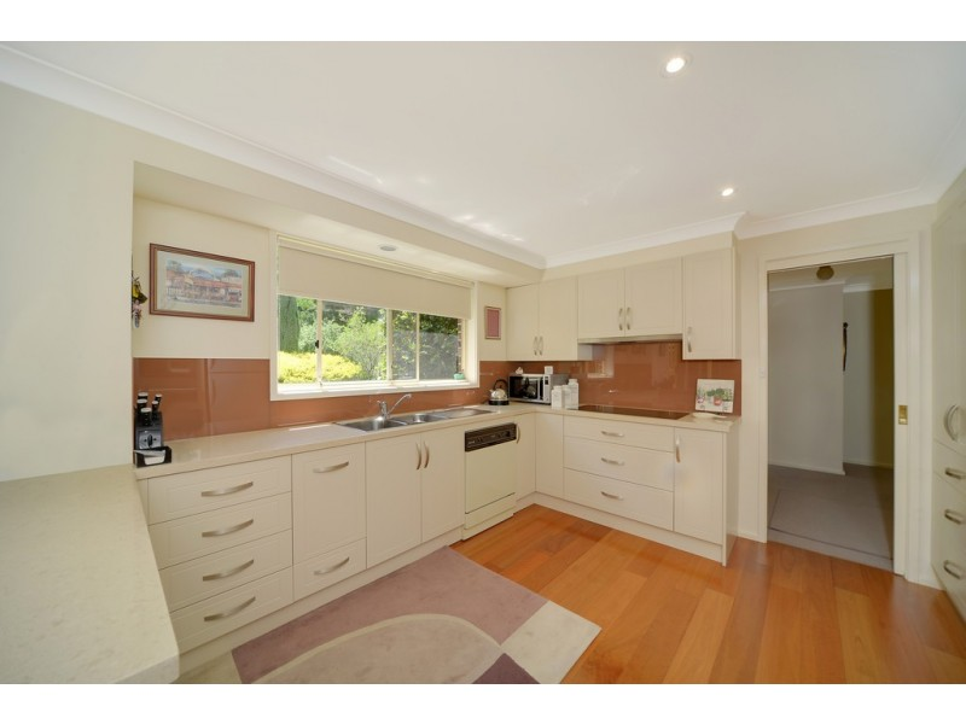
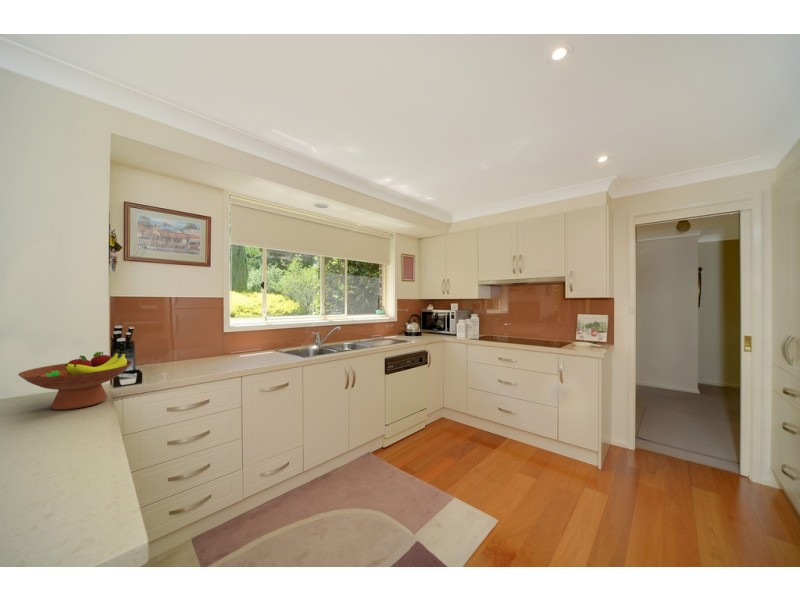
+ fruit bowl (80, 378)
